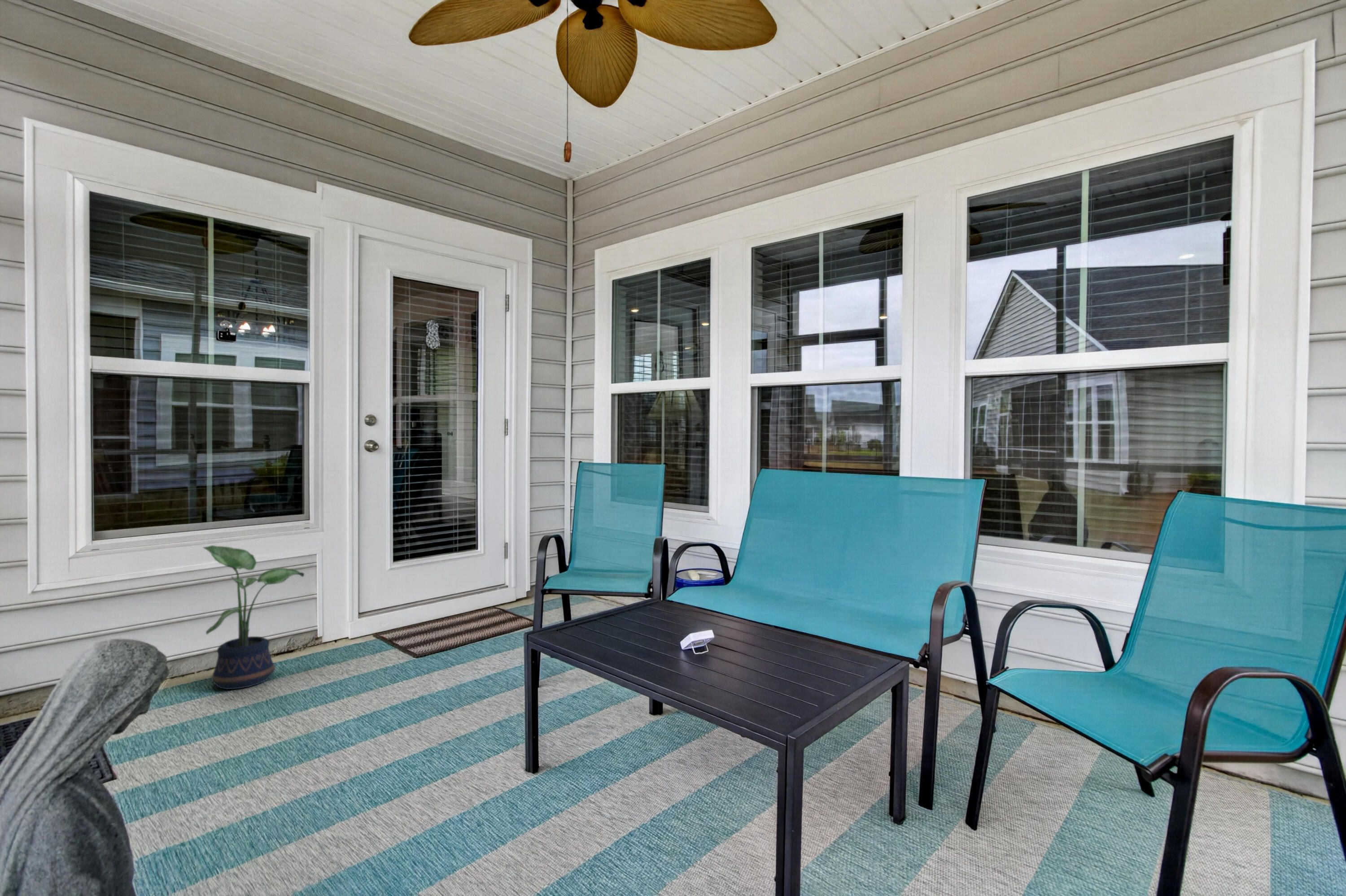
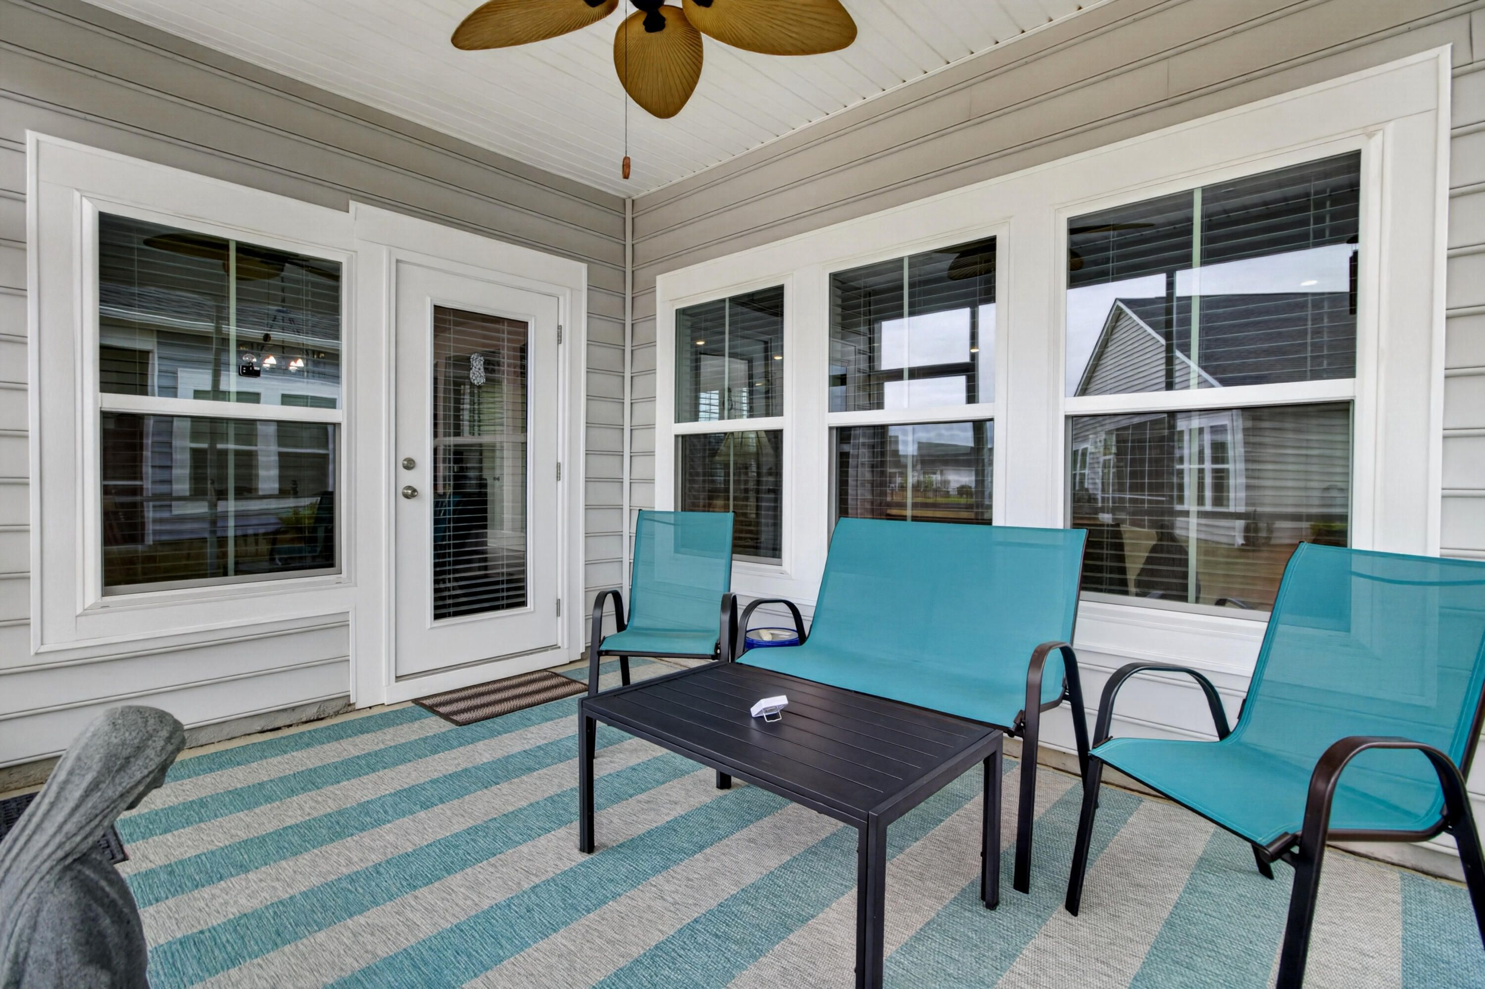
- potted plant (251, 610)
